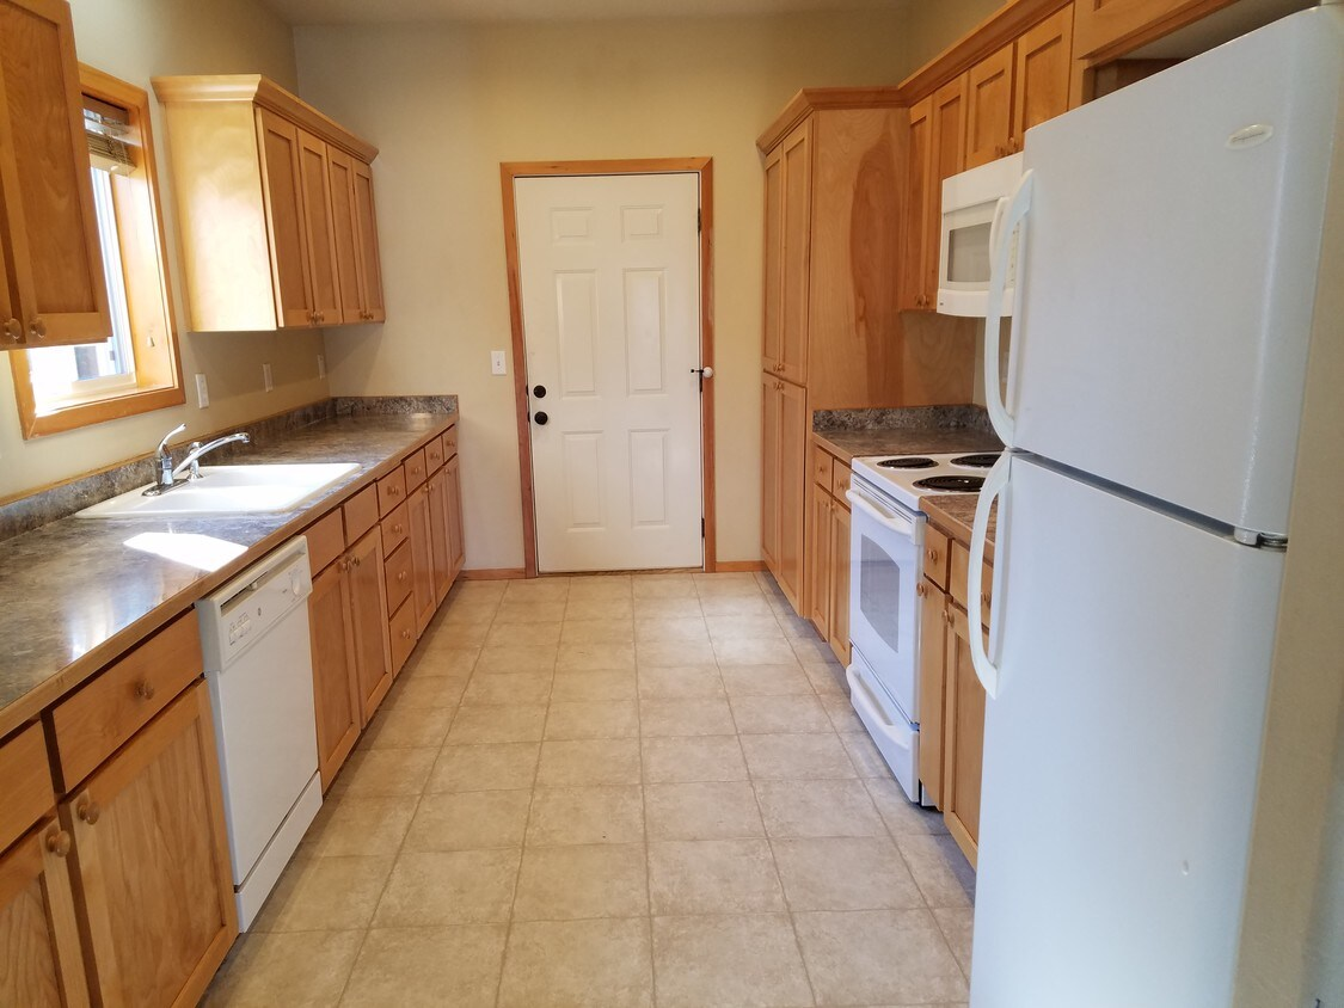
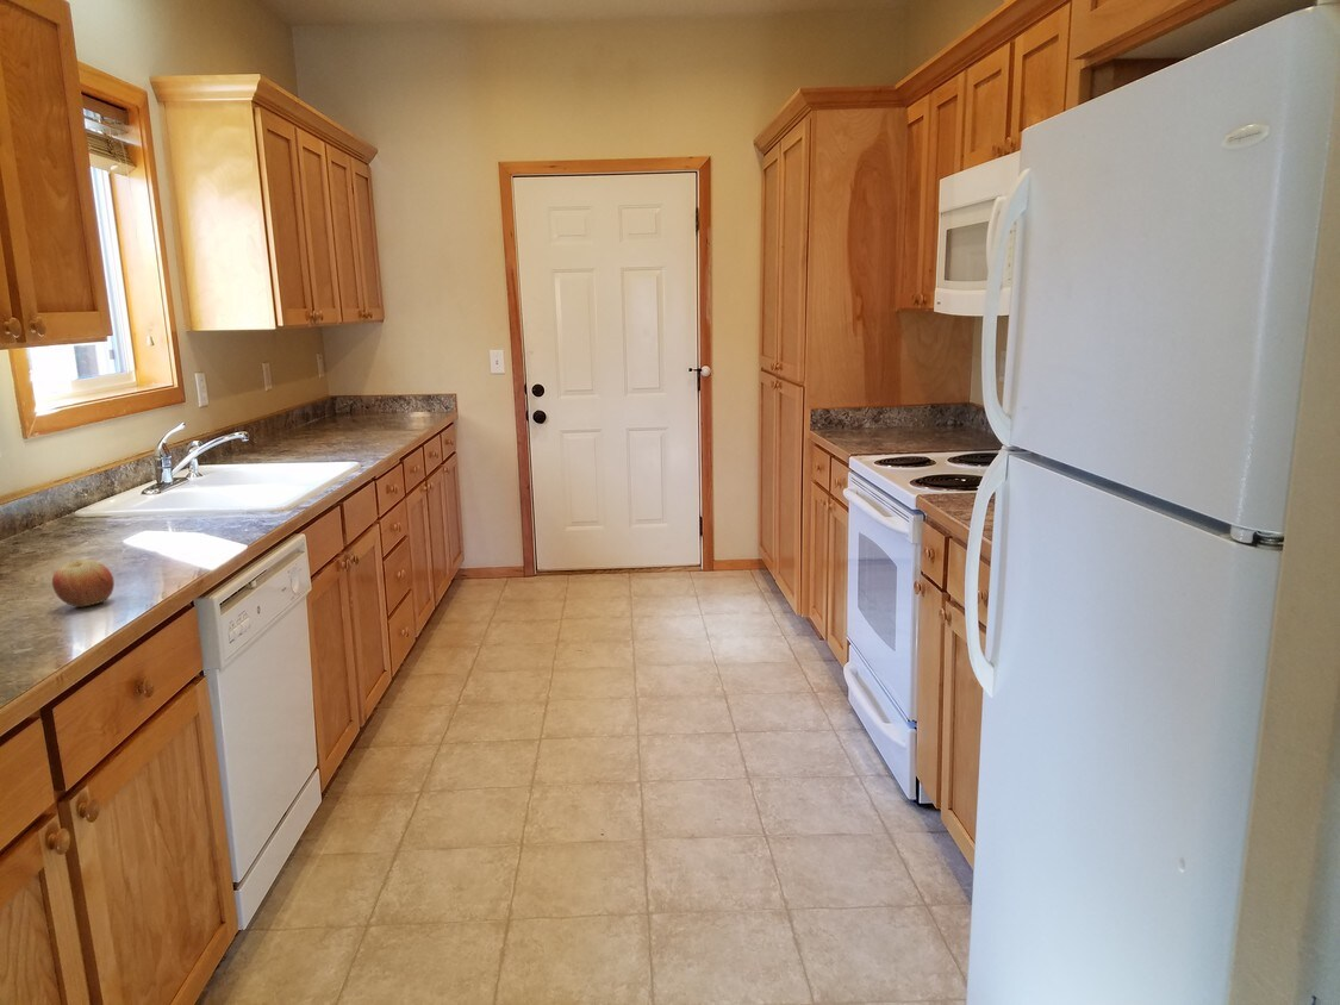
+ apple (82, 582)
